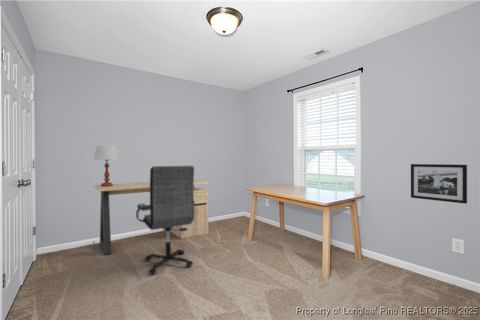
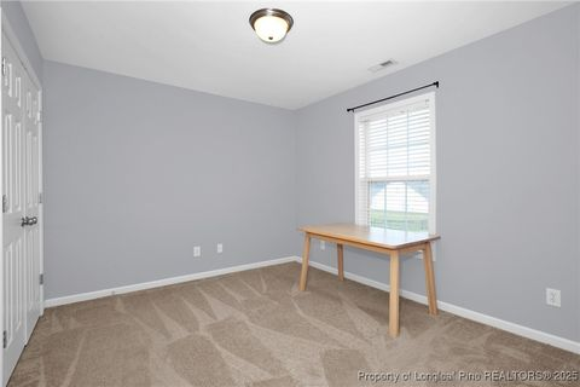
- table lamp (106, 166)
- desk (149, 191)
- office chair (167, 213)
- picture frame (436, 182)
